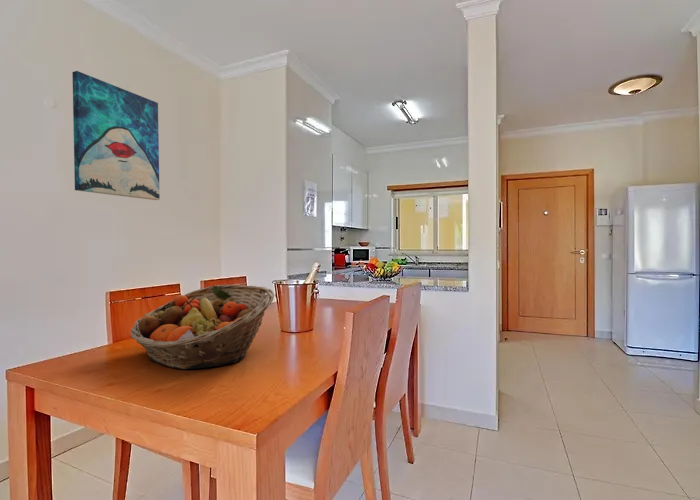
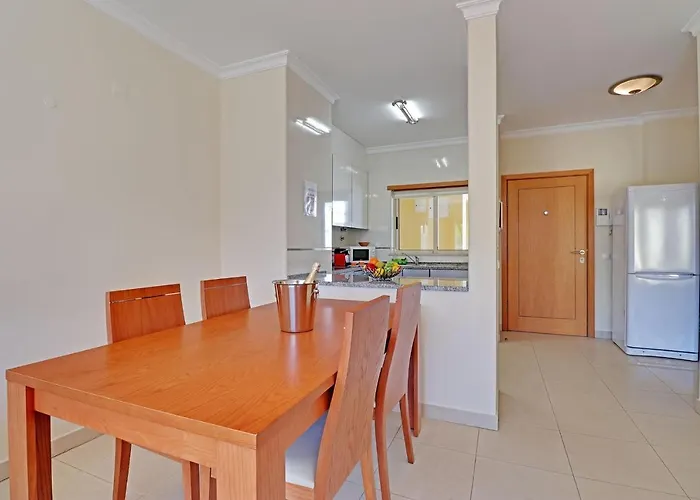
- wall art (120, 142)
- fruit basket (204, 321)
